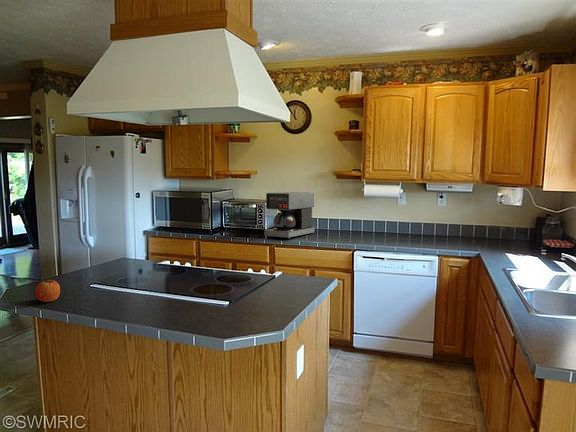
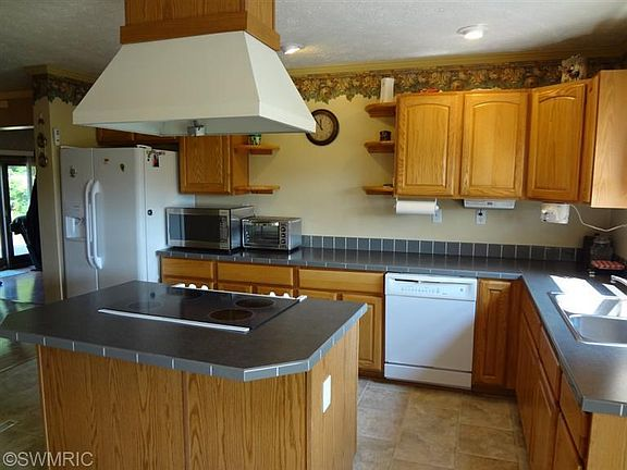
- coffee maker (290, 214)
- apple (48, 289)
